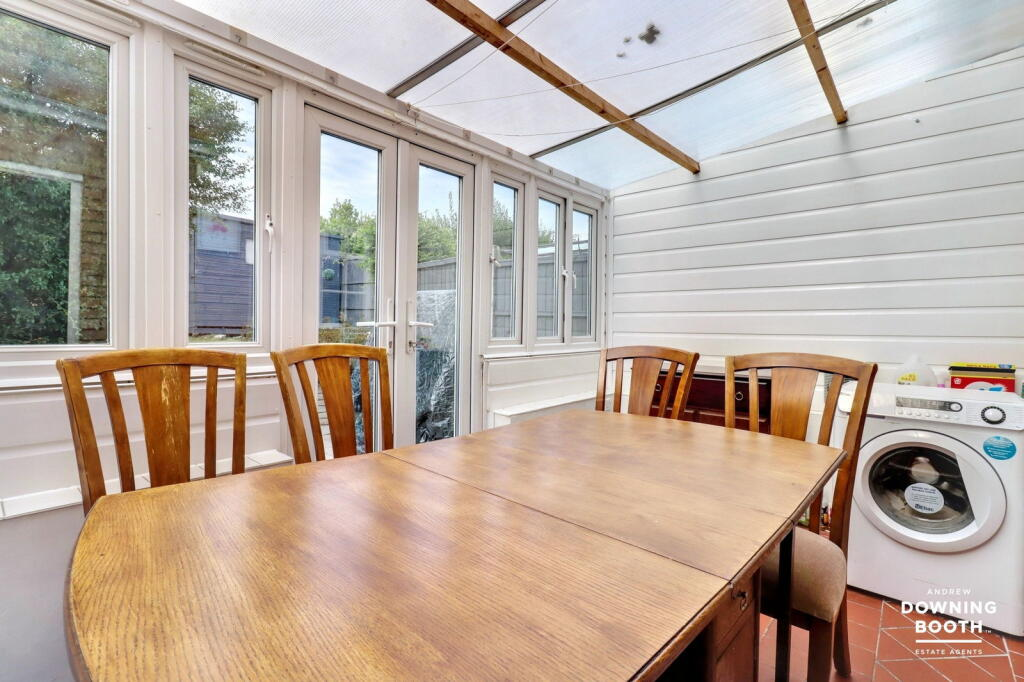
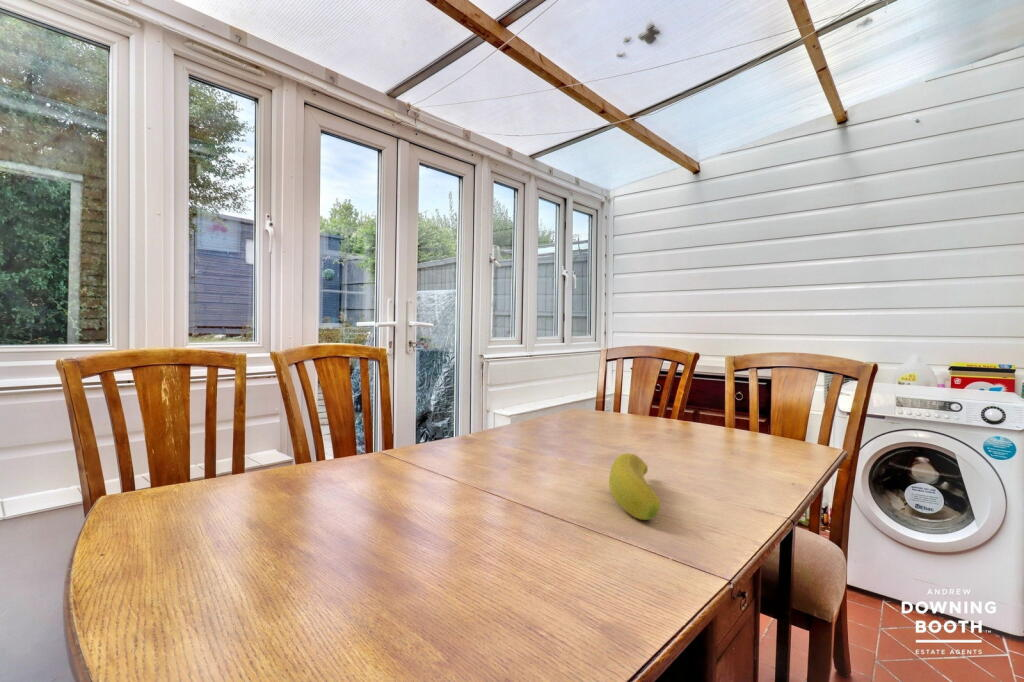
+ fruit (642, 479)
